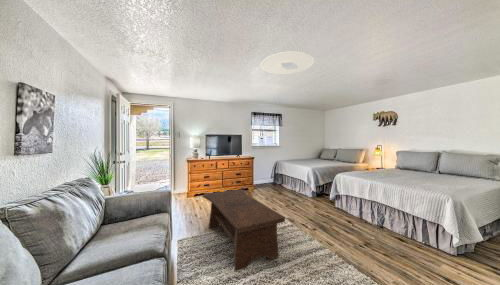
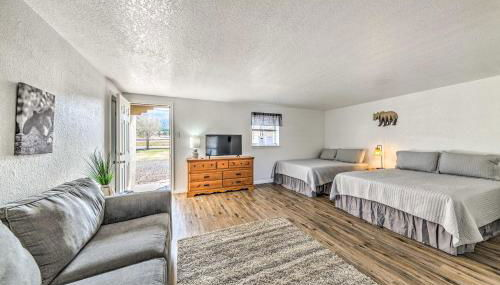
- coffee table (238, 220)
- ceiling light (286, 62)
